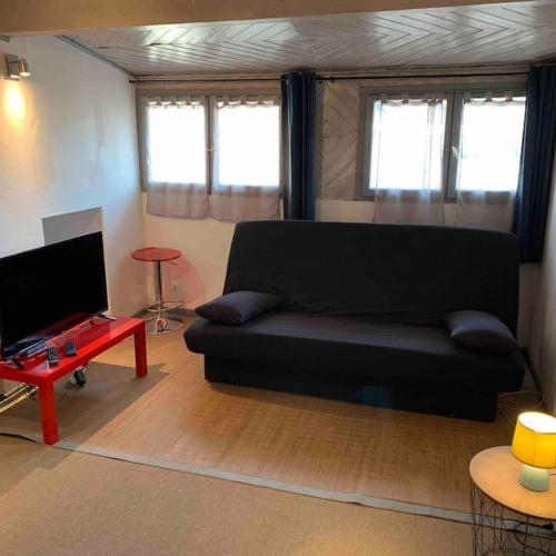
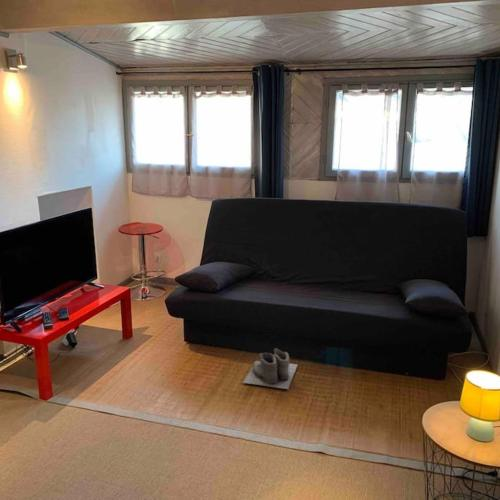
+ boots (271, 361)
